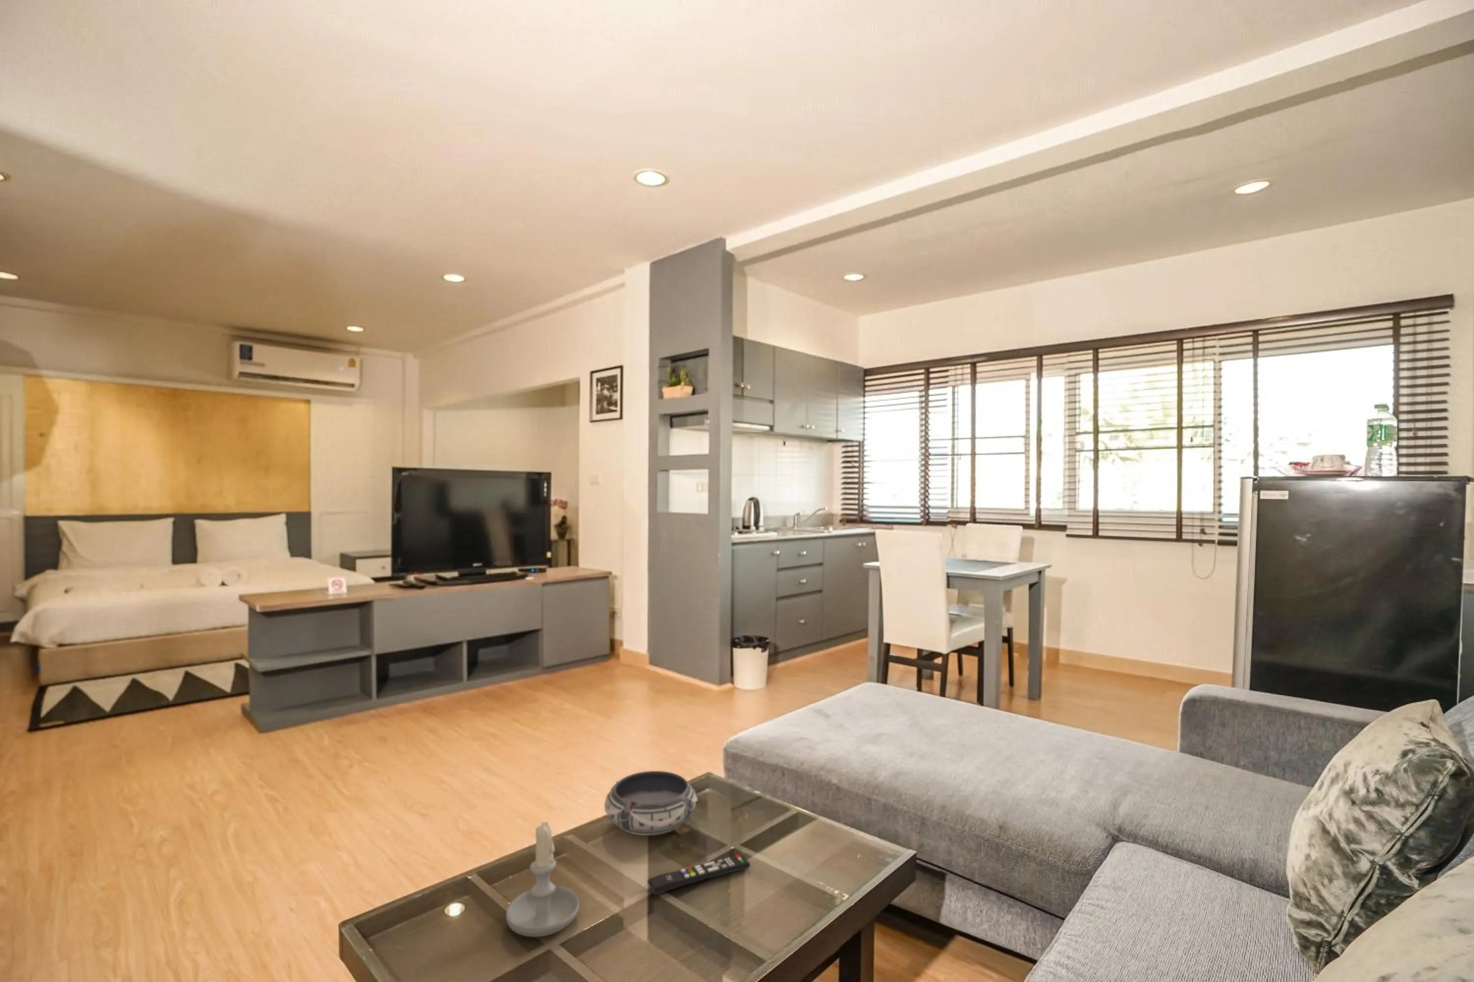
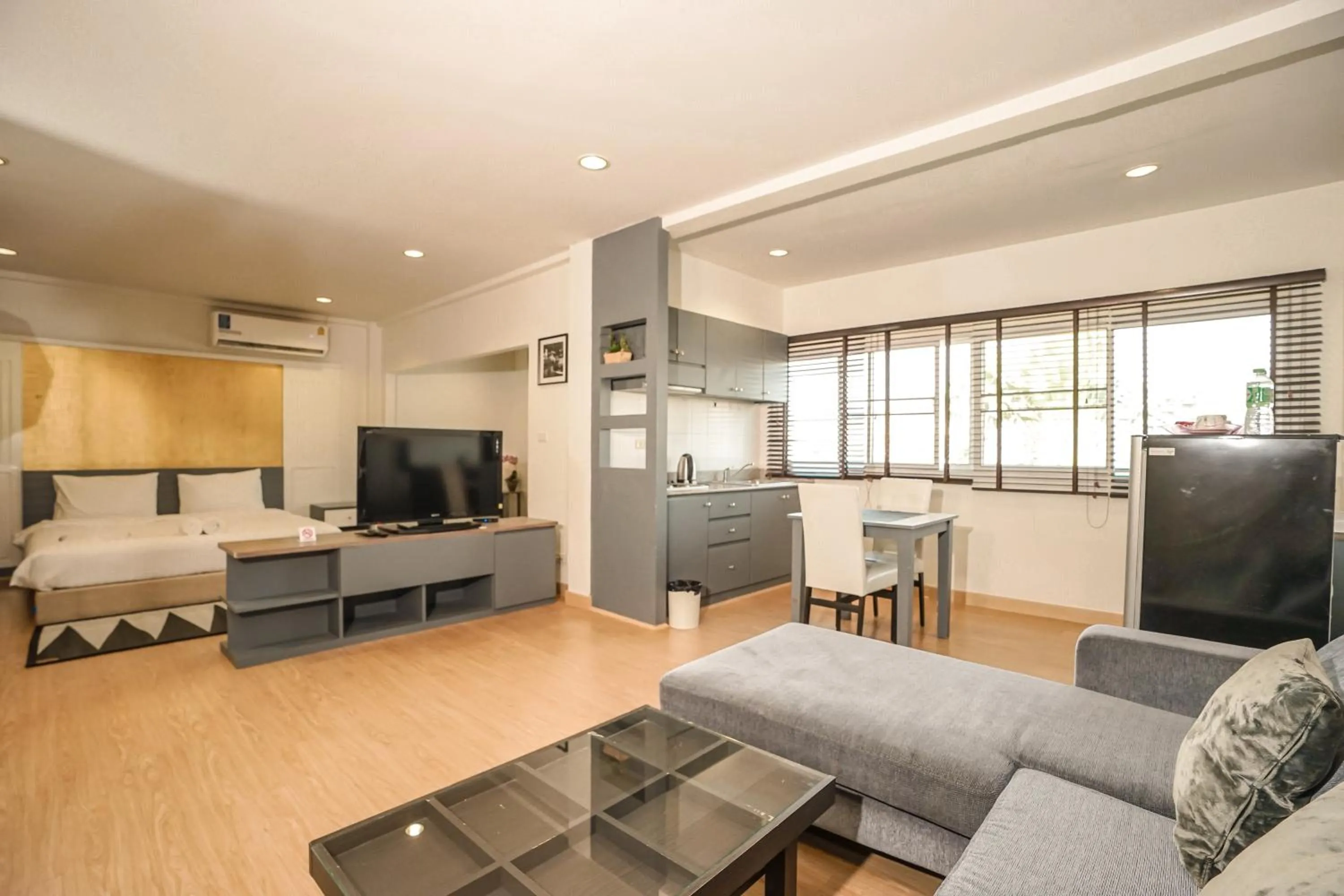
- candle (543, 871)
- remote control (700, 873)
- bowl (651, 806)
